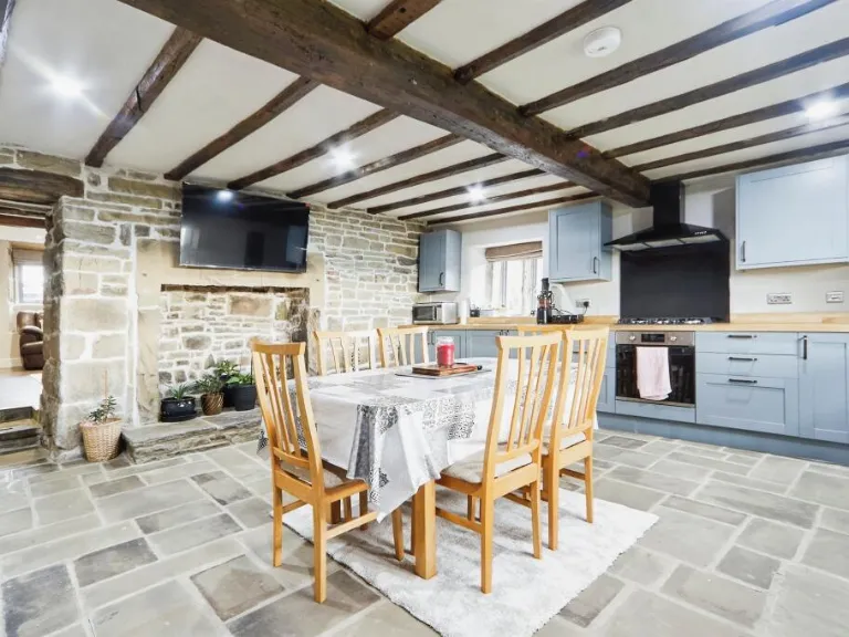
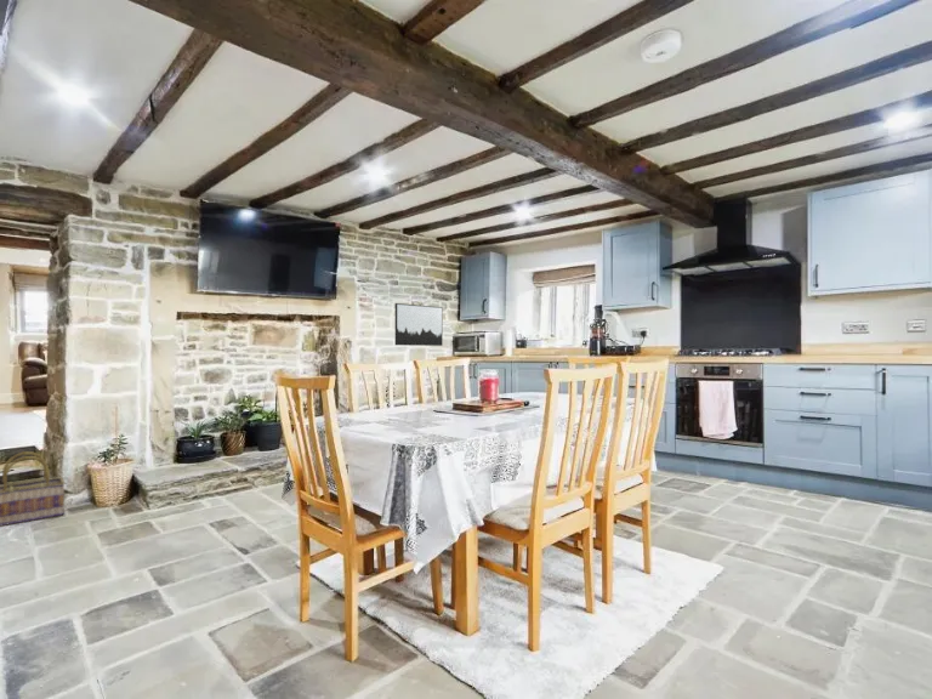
+ basket (27, 485)
+ wall art (419, 325)
